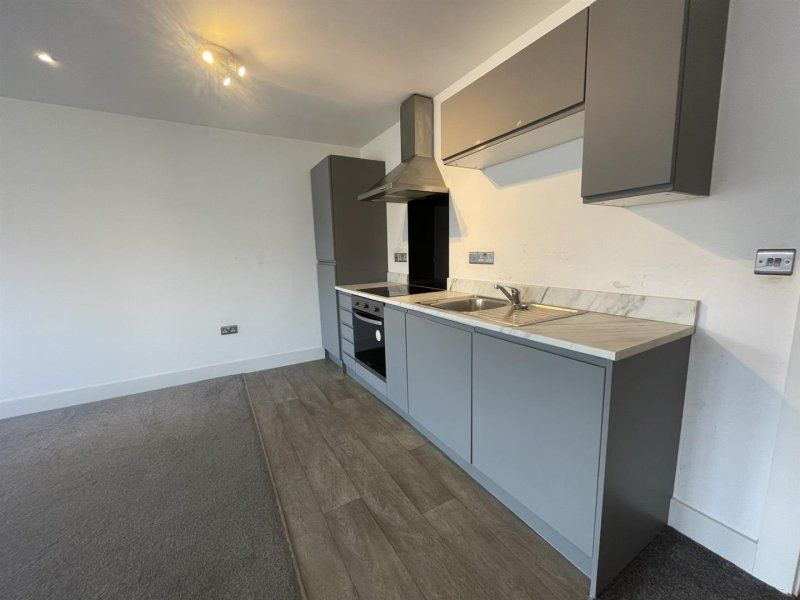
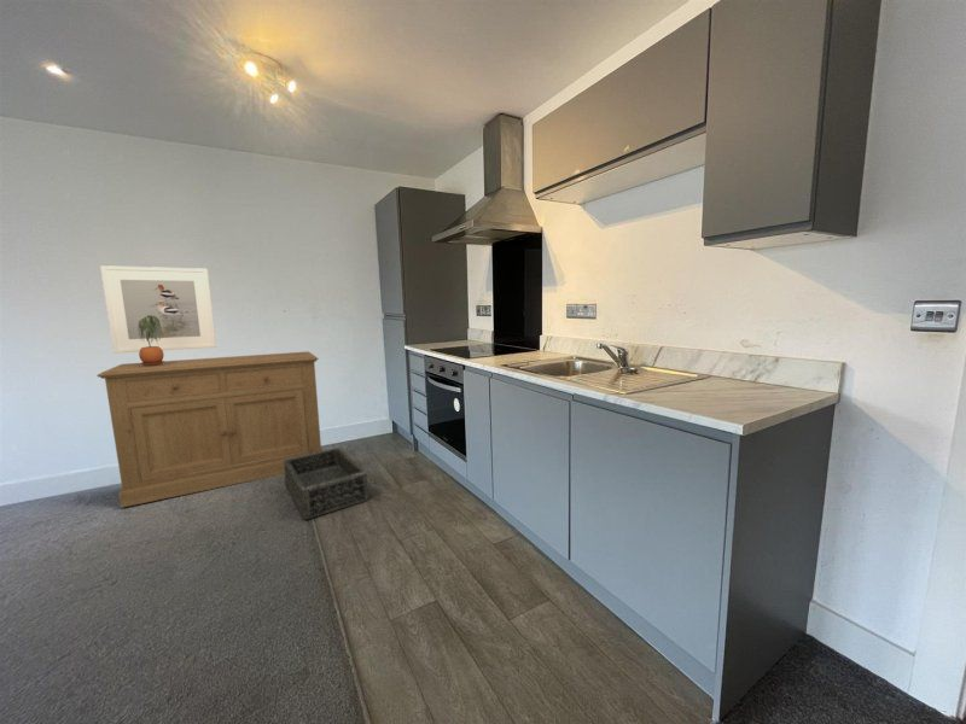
+ sideboard (228, 418)
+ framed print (162, 309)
+ potted plant (151, 339)
+ basket (324, 479)
